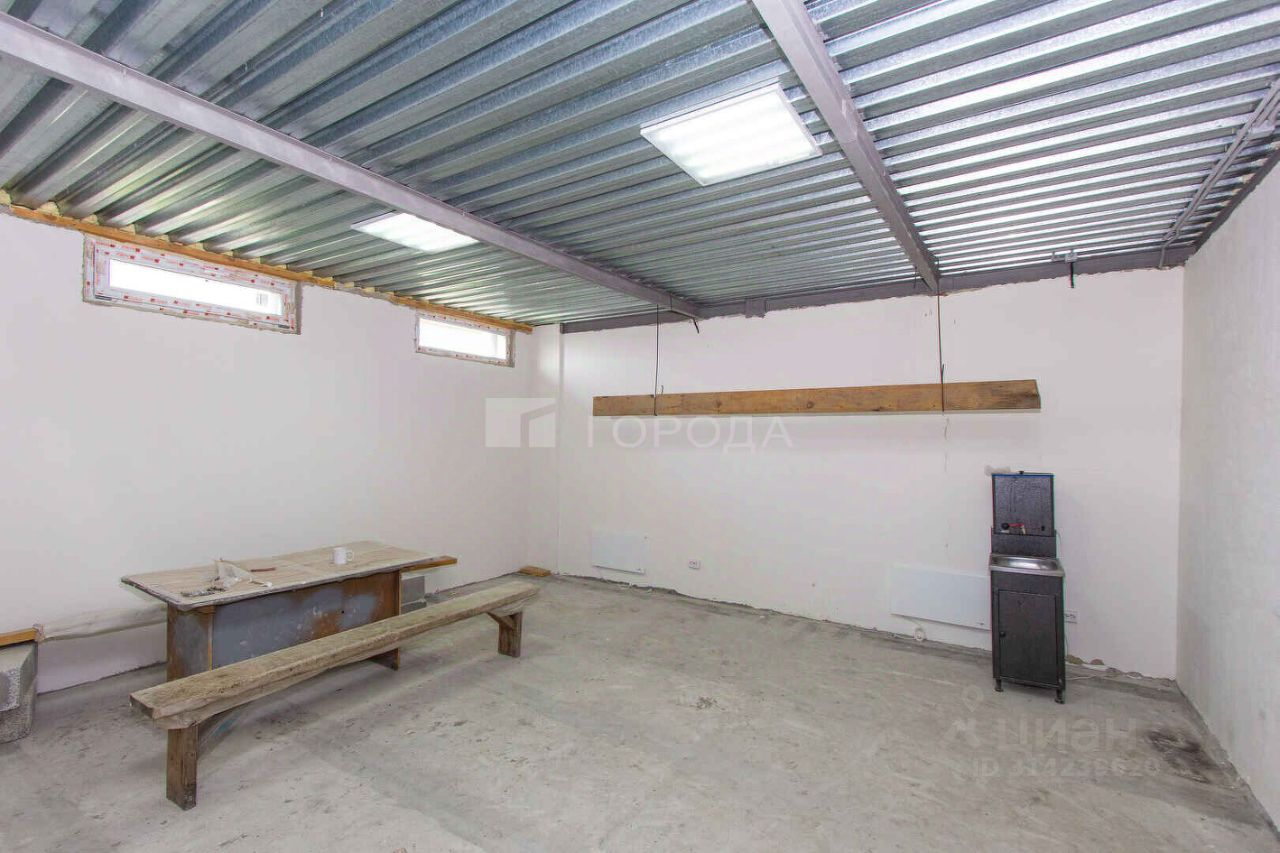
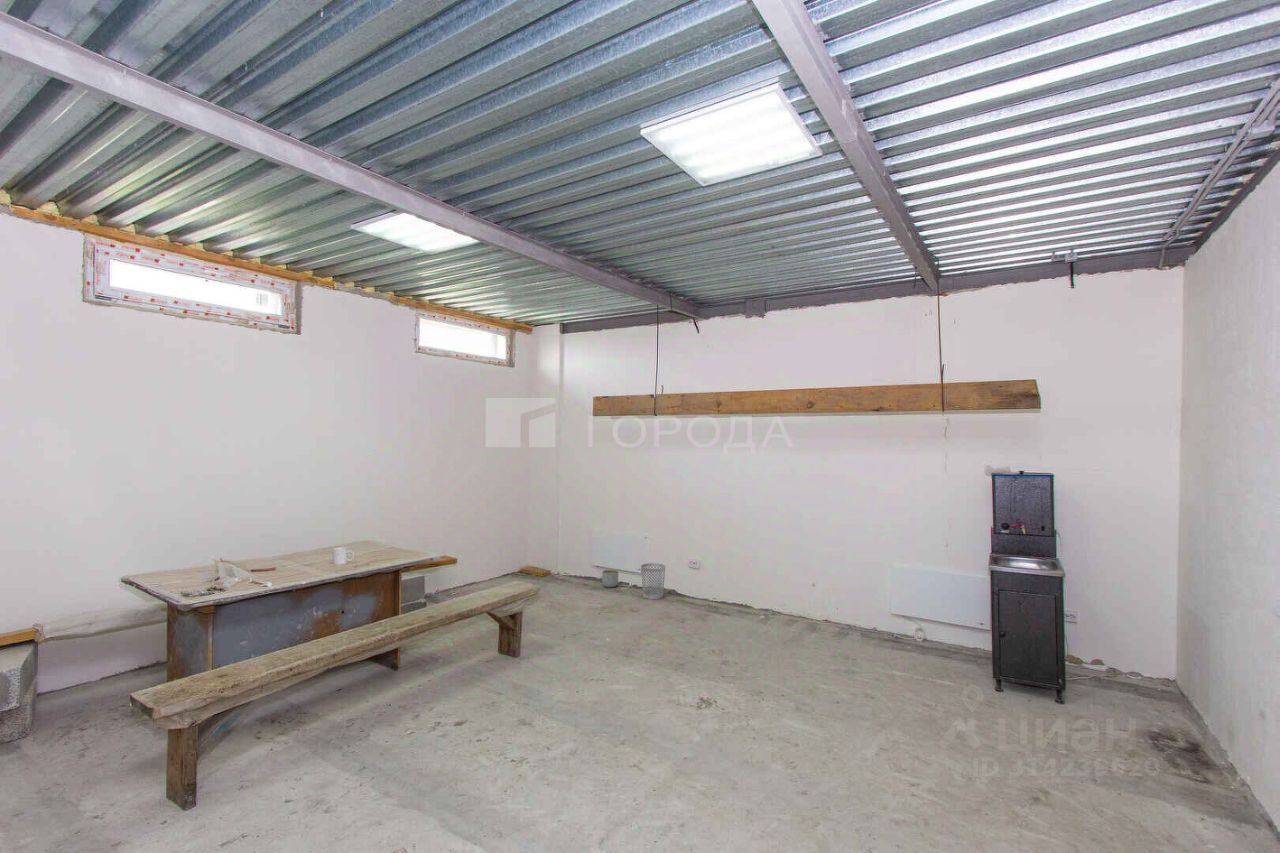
+ planter (610, 578)
+ wastebasket (653, 581)
